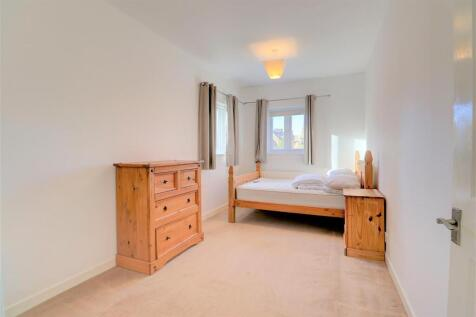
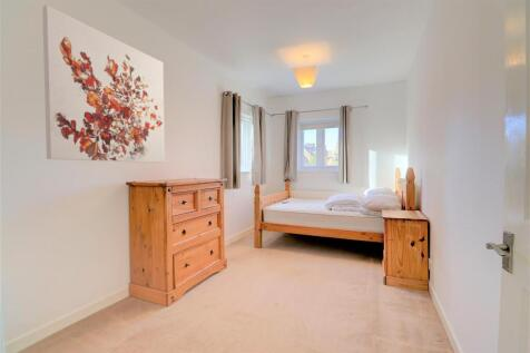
+ wall art (116, 100)
